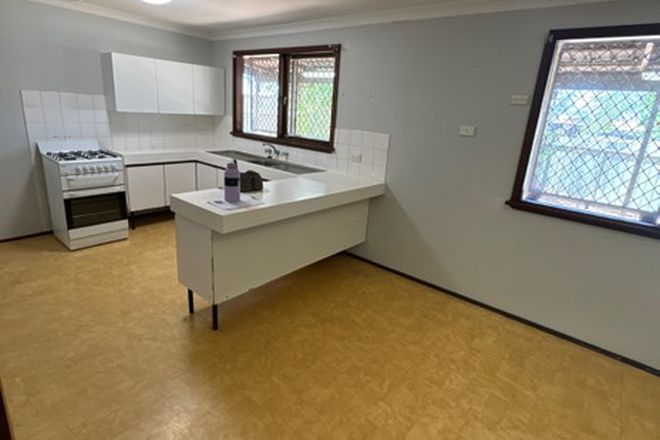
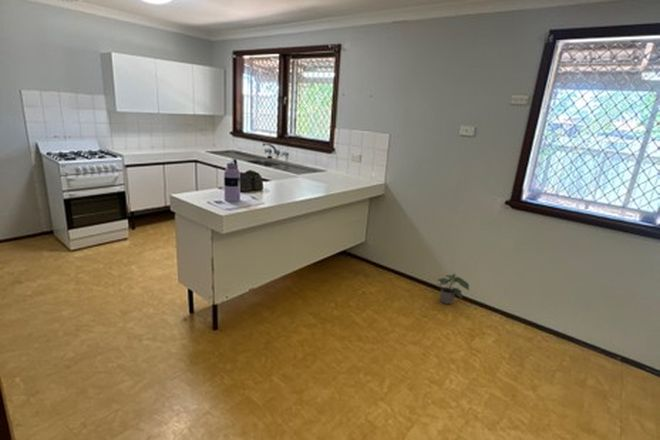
+ potted plant (451, 289)
